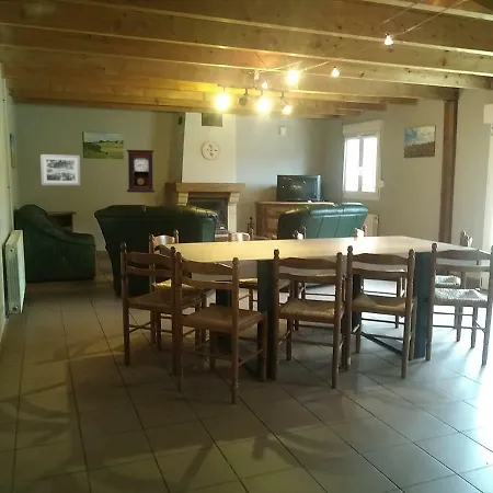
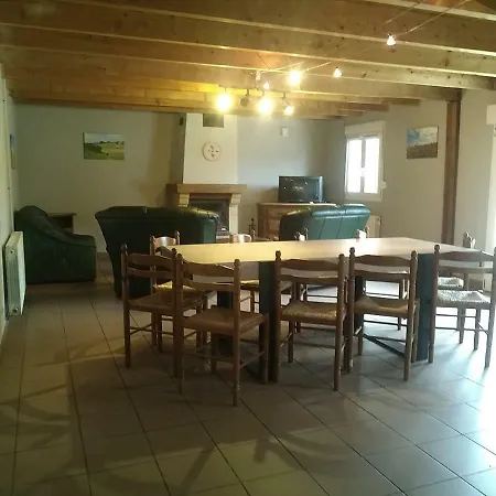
- wall art (60, 170)
- pendulum clock (140, 171)
